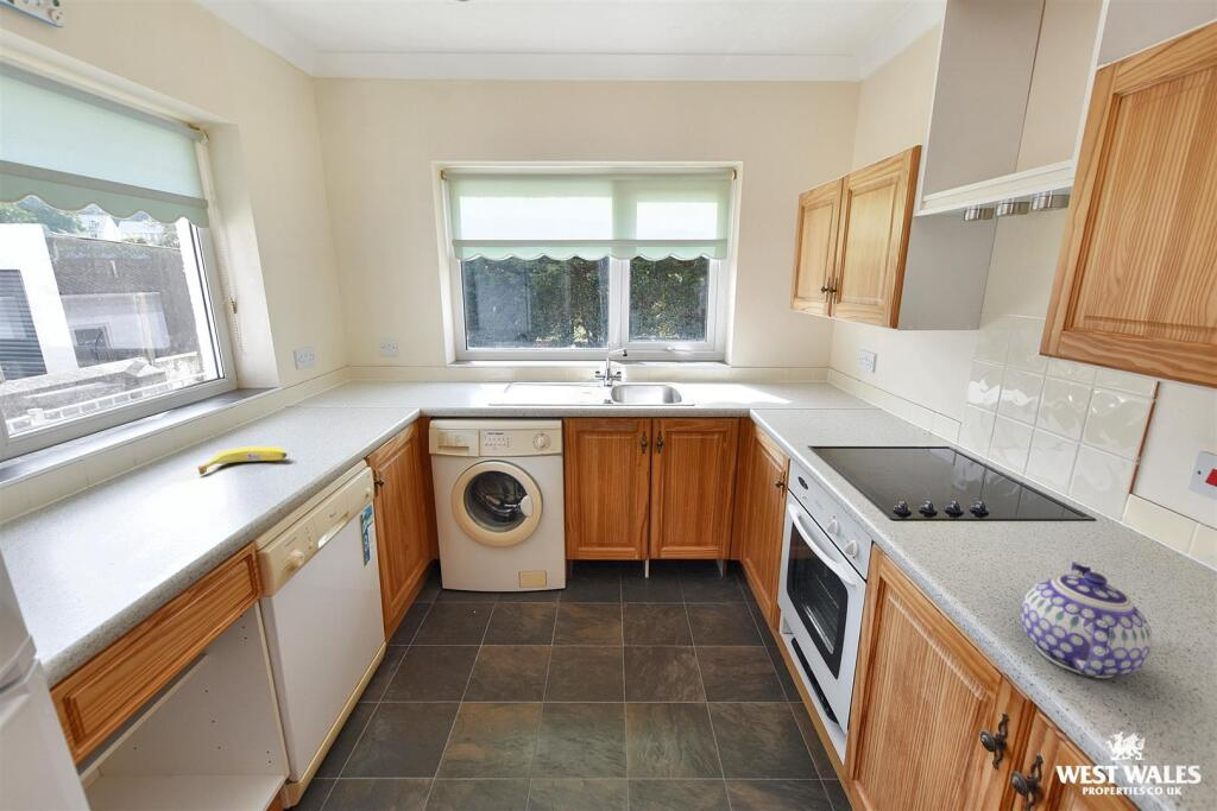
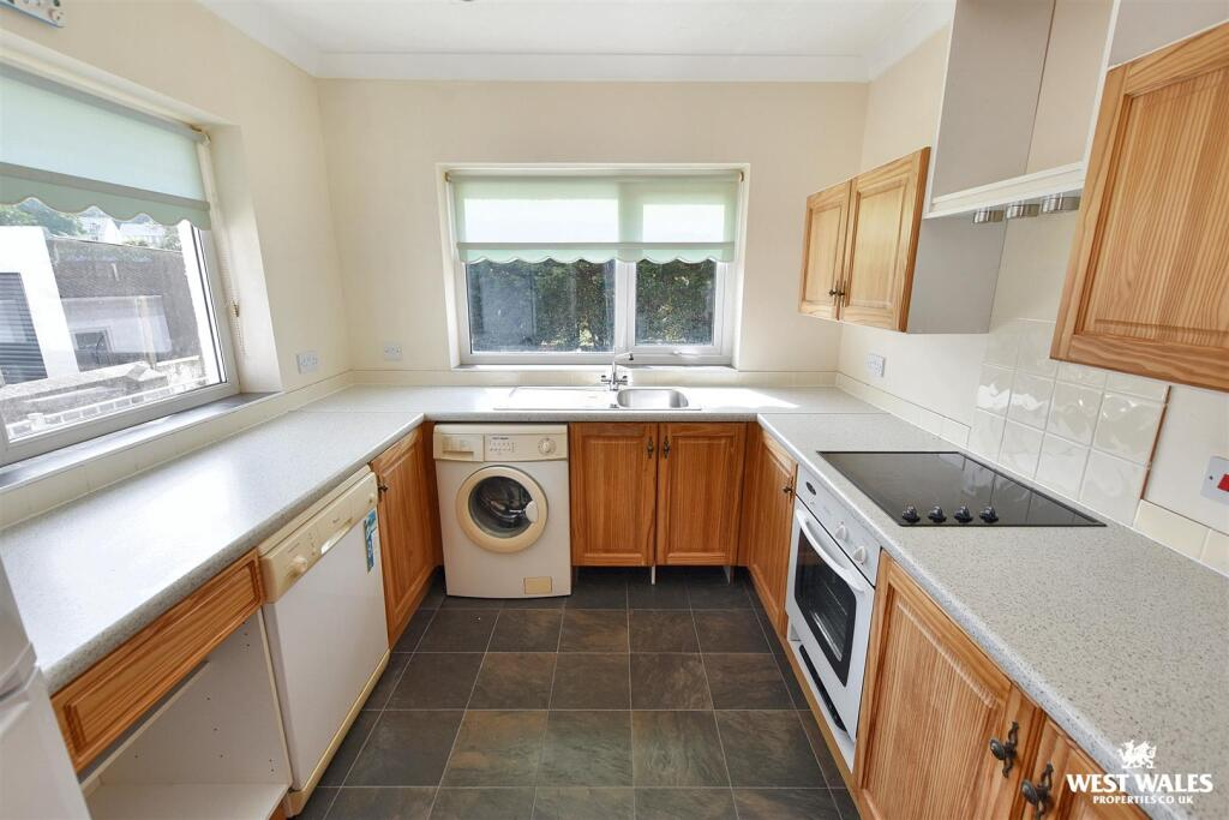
- fruit (240, 458)
- teapot (1084, 615)
